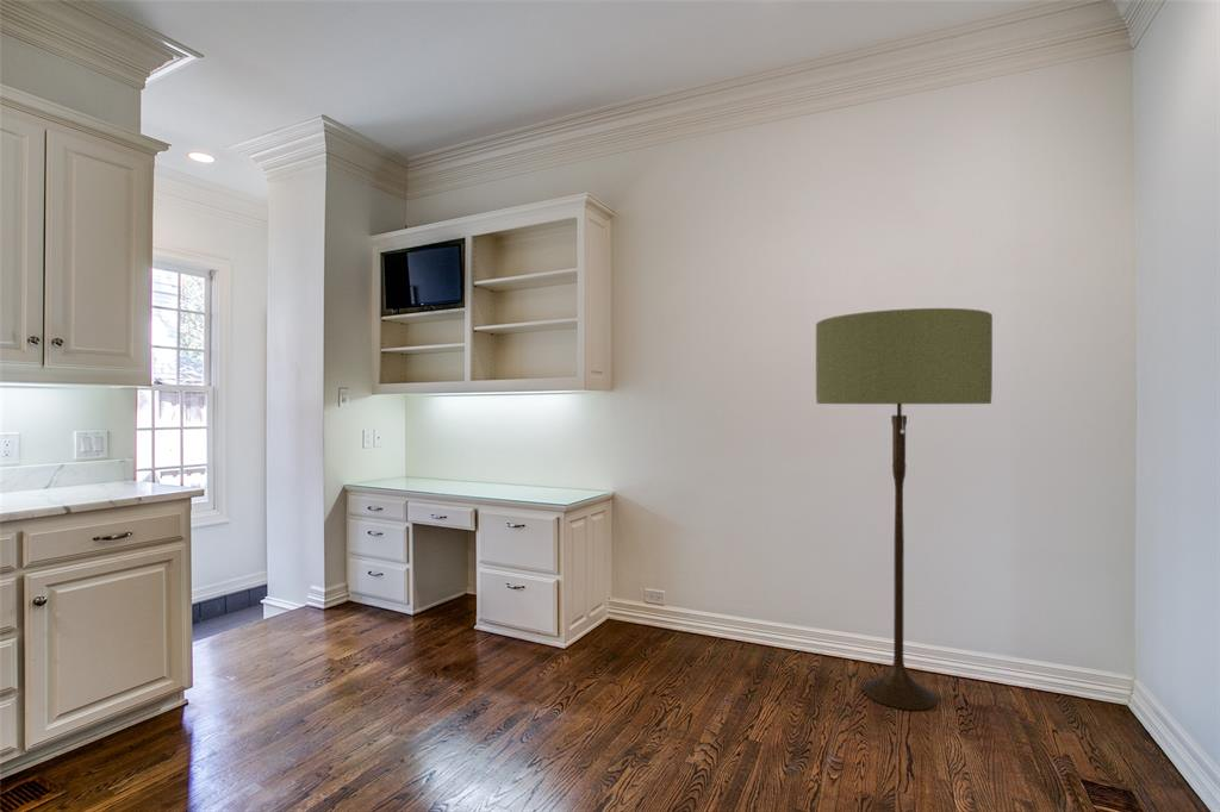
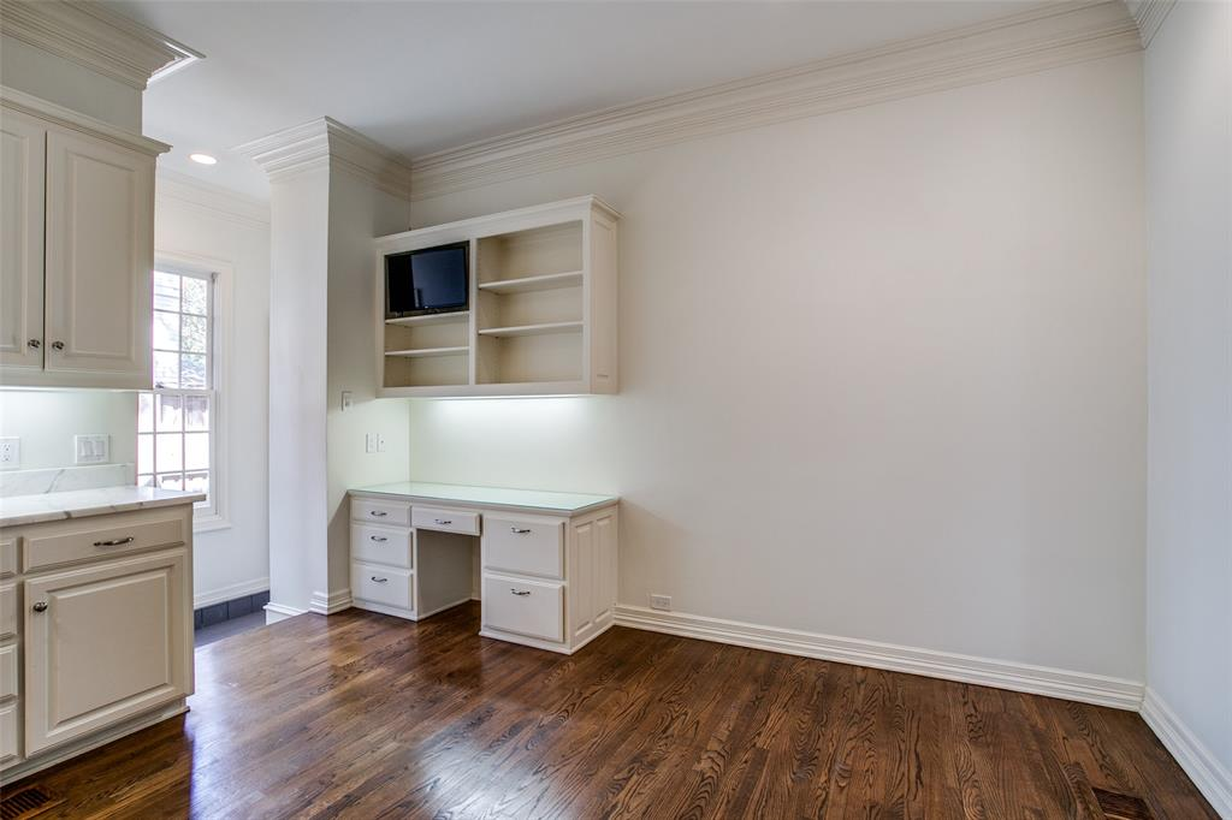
- floor lamp (898, 505)
